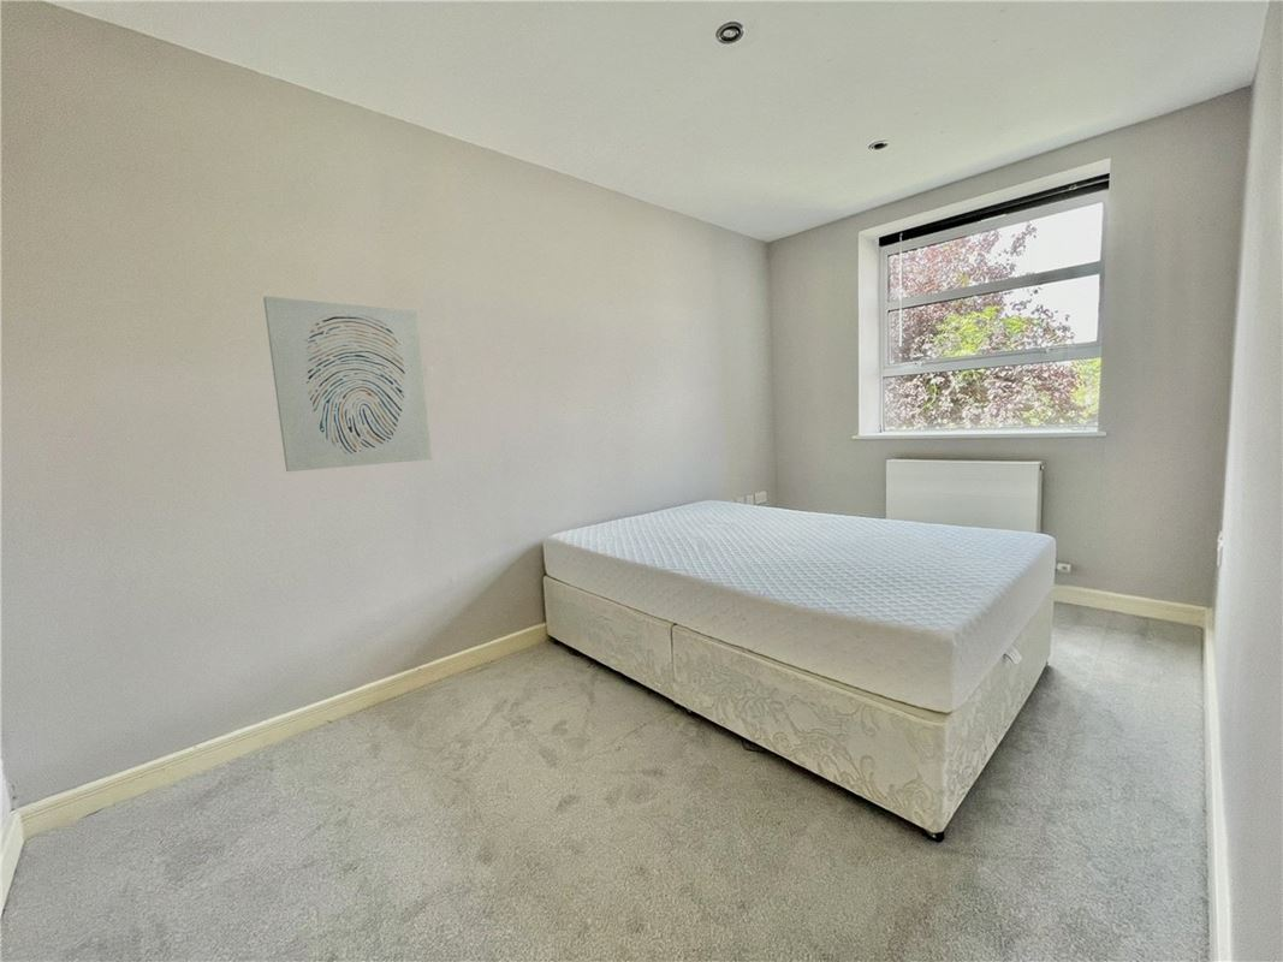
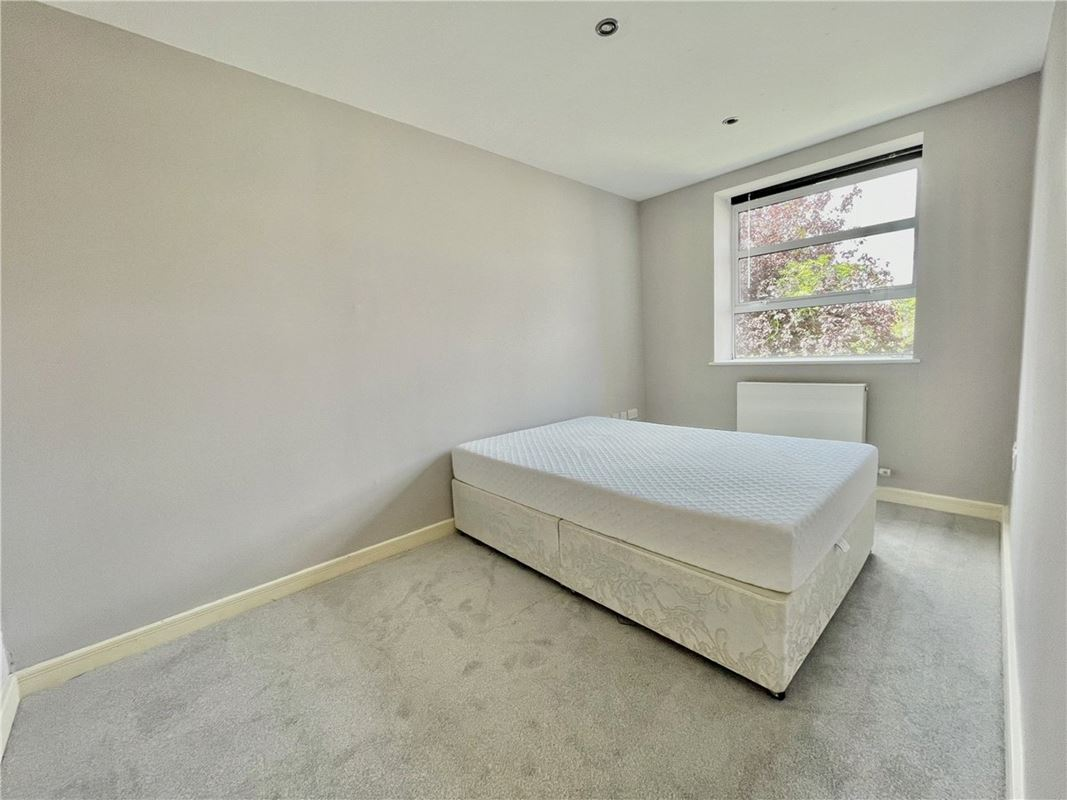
- wall art (355, 386)
